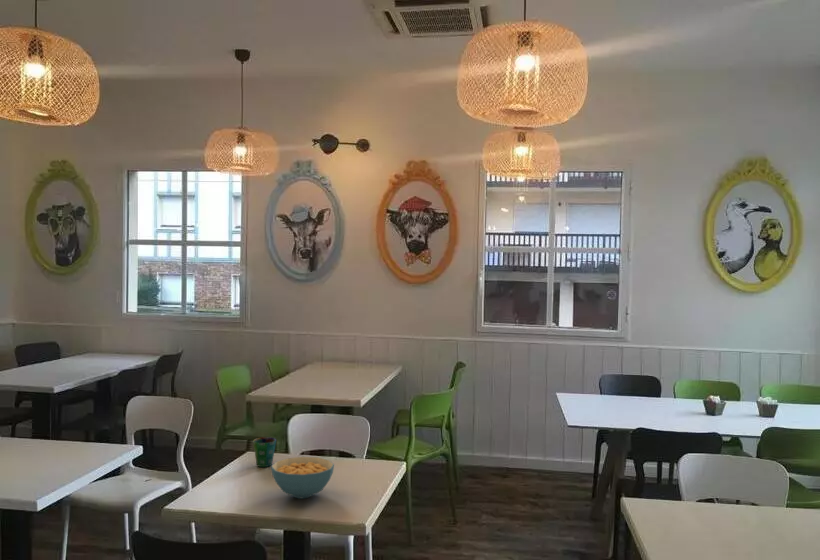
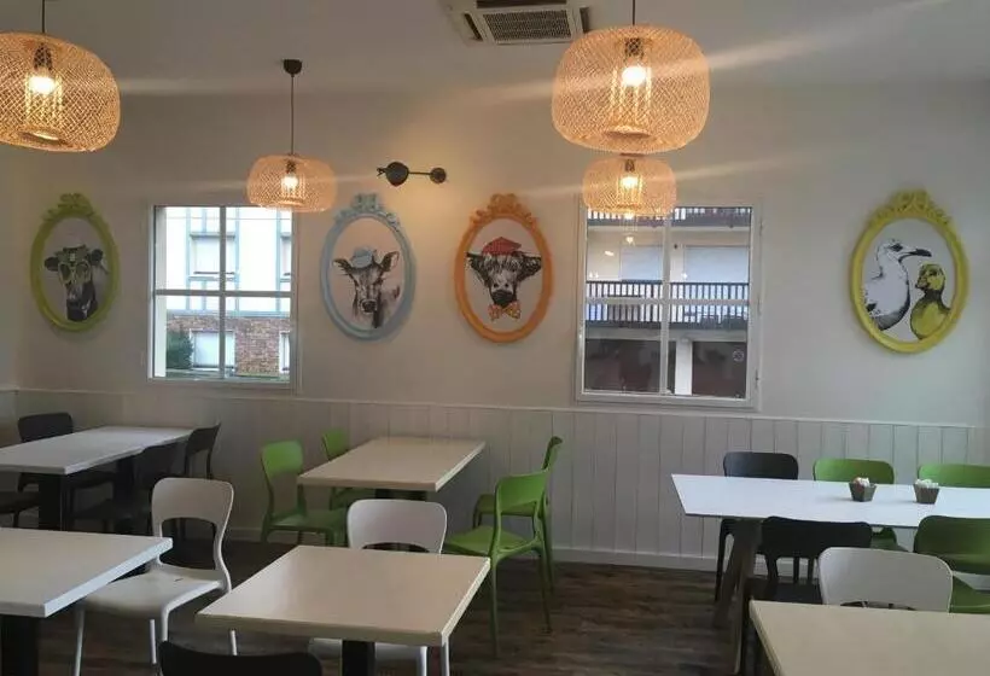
- cup (264, 451)
- cereal bowl (302, 480)
